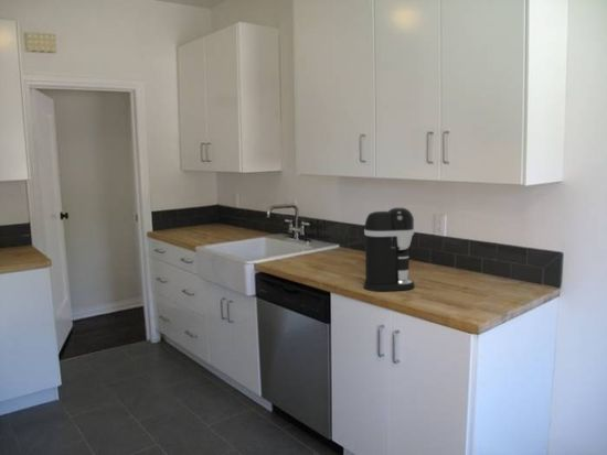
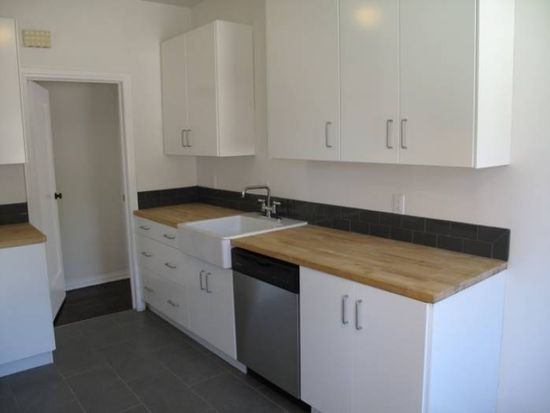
- coffee maker (388, 247)
